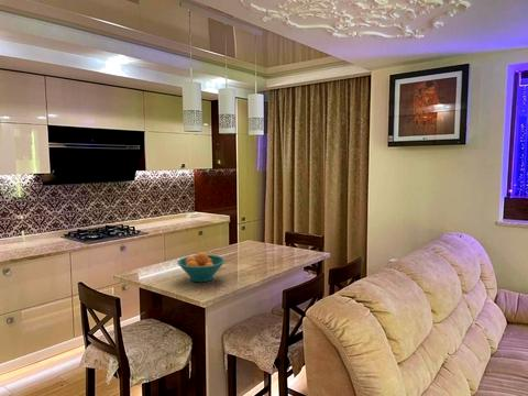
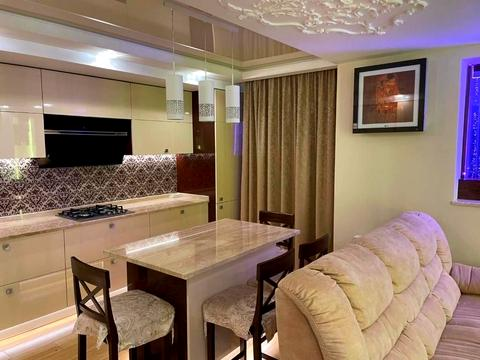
- fruit bowl (201, 265)
